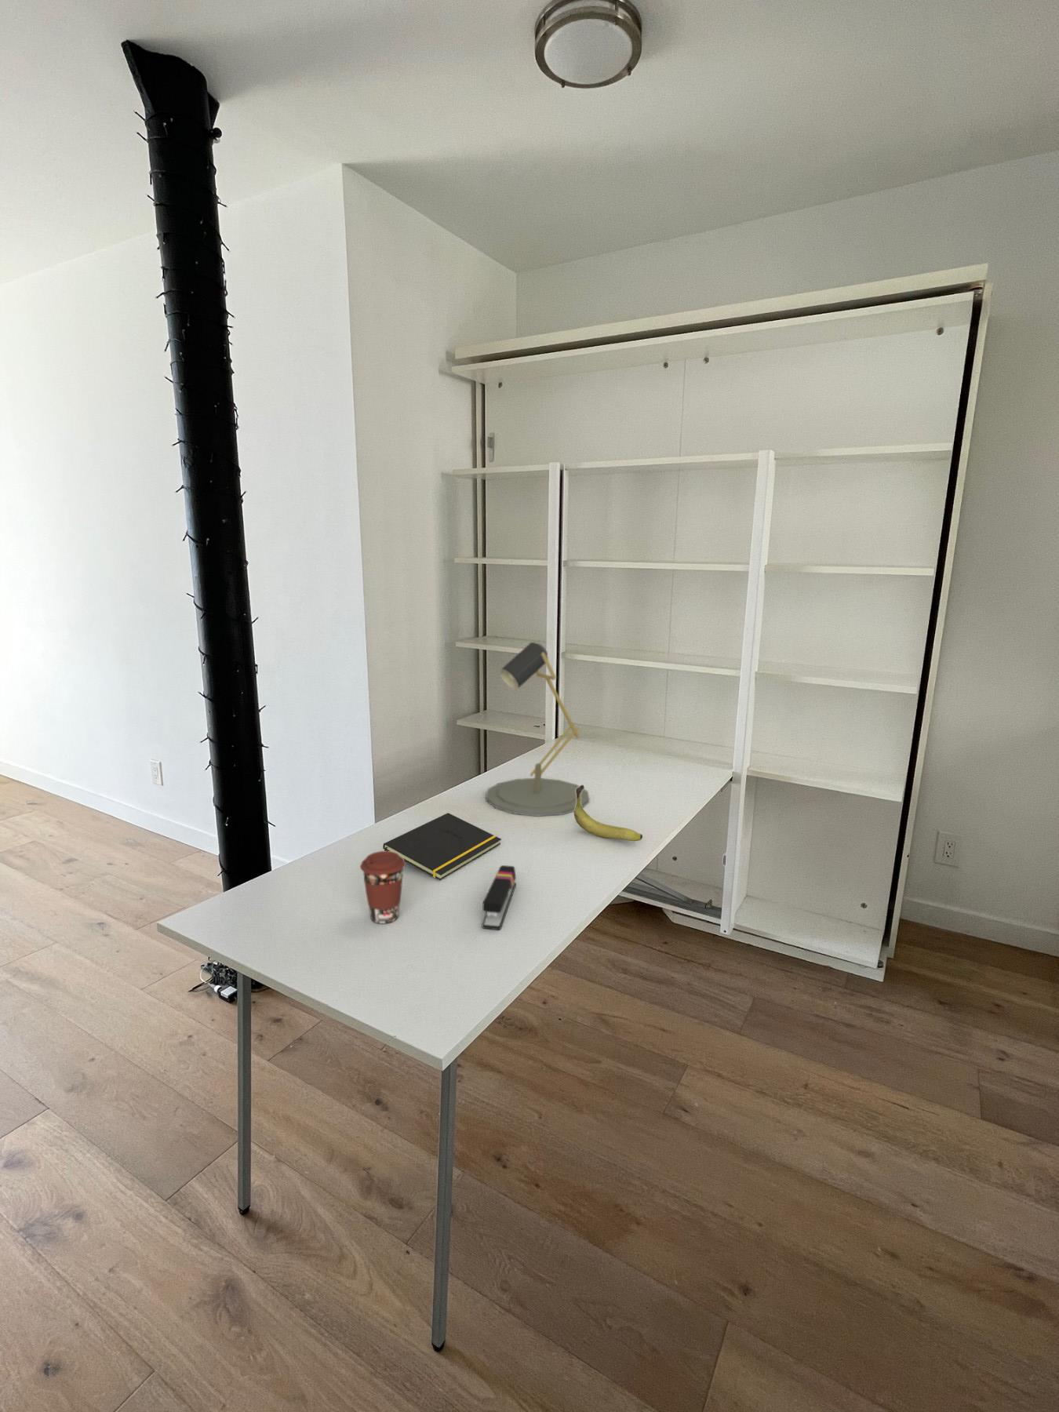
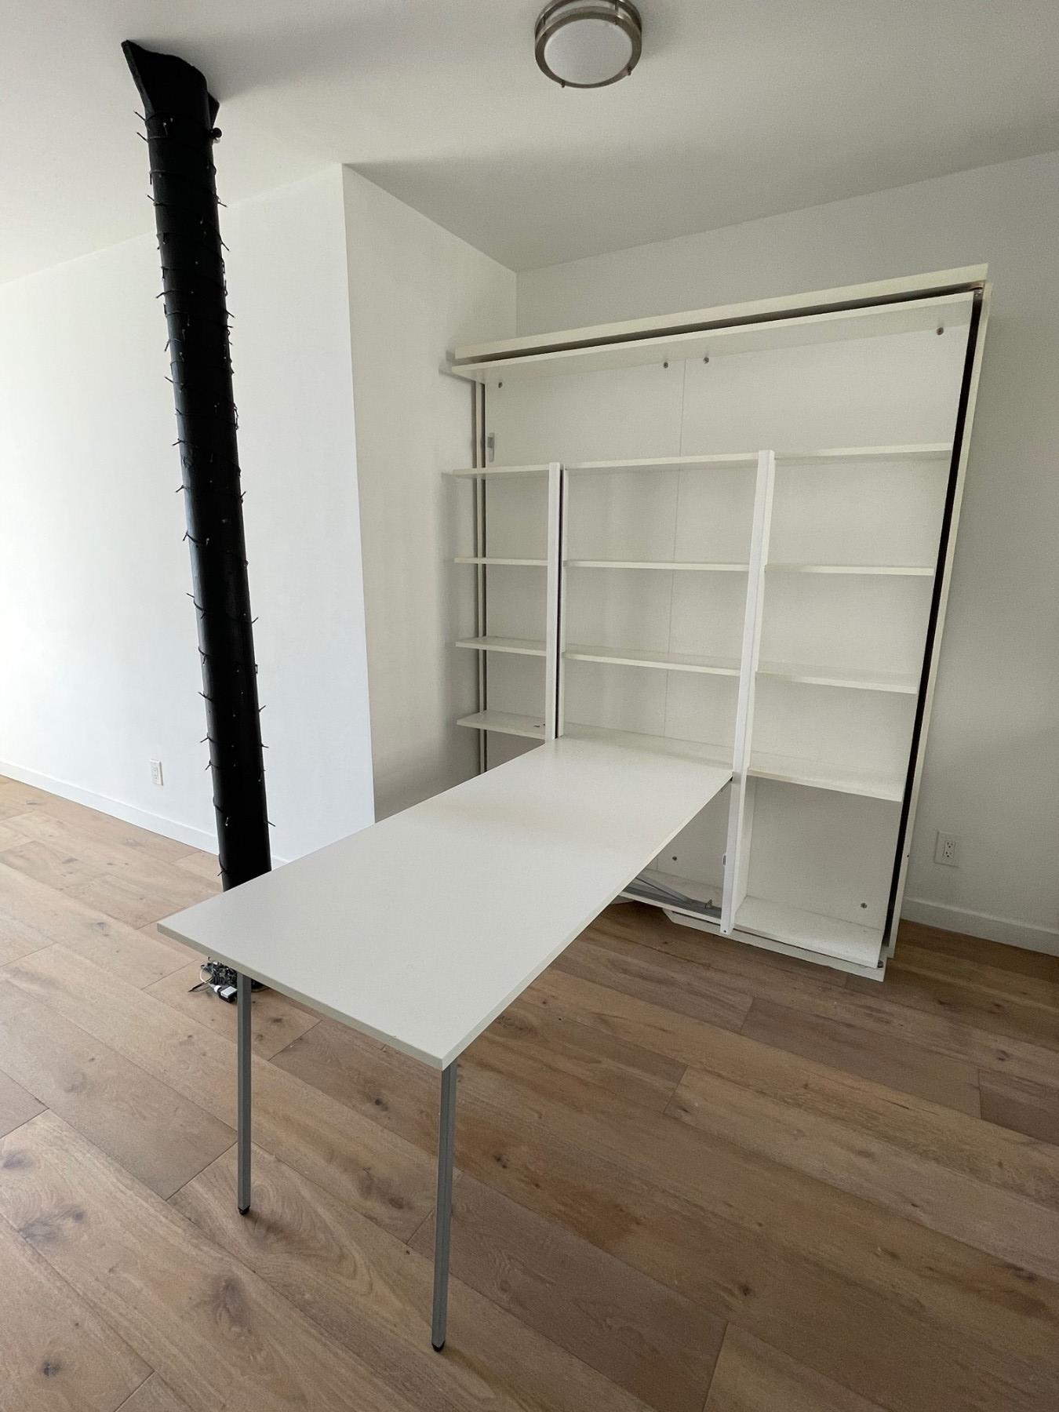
- coffee cup (384, 887)
- notepad (444, 843)
- stapler (499, 893)
- banana (604, 824)
- desk lamp (562, 710)
